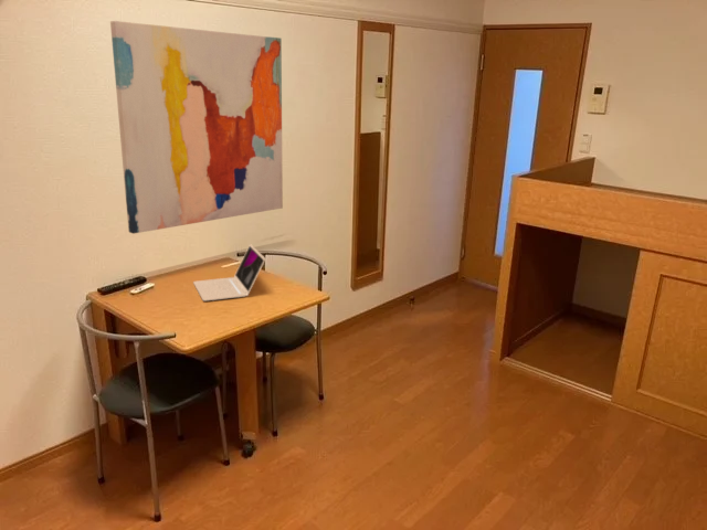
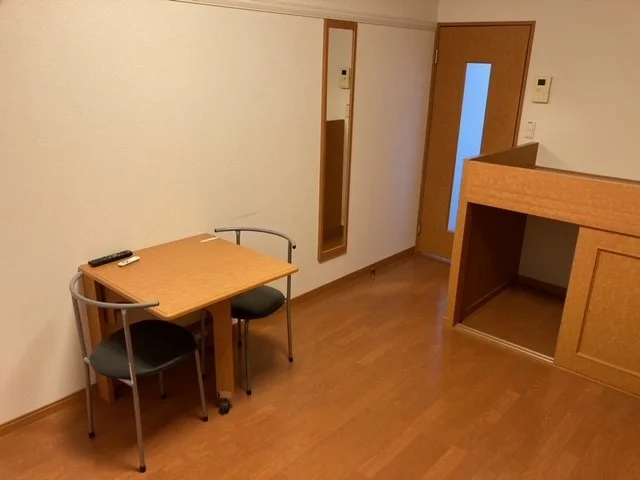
- laptop (235, 273)
- wall art (209, 128)
